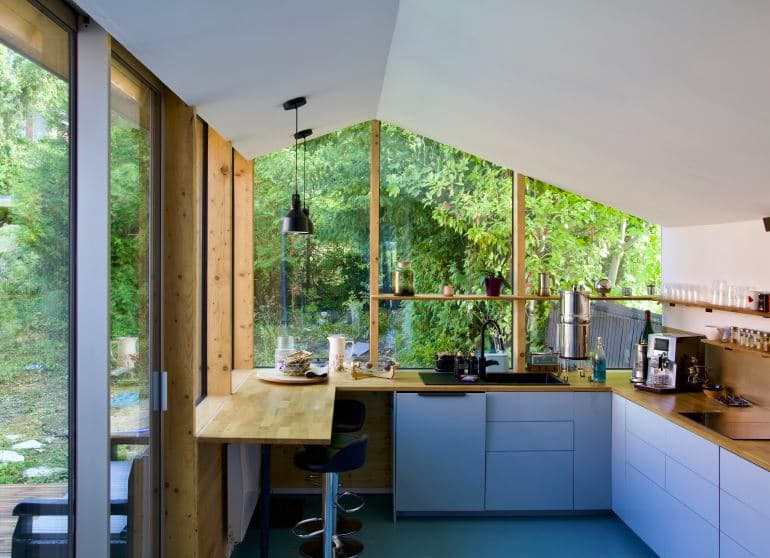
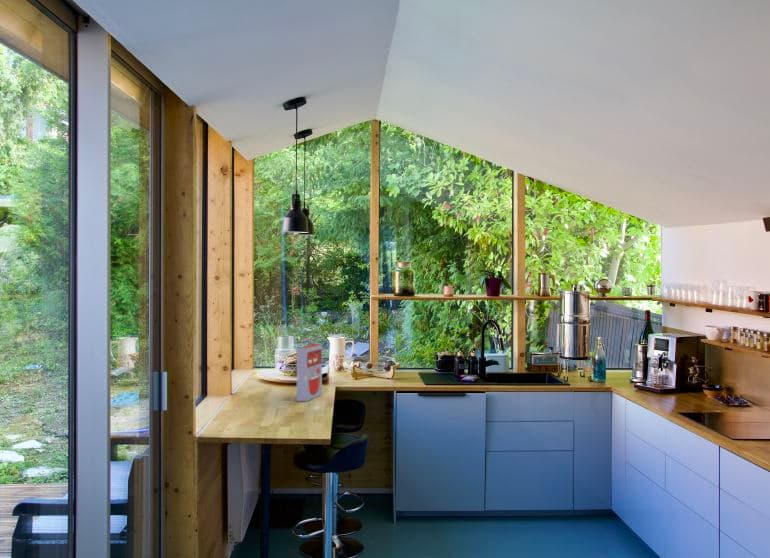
+ cereal box (309, 371)
